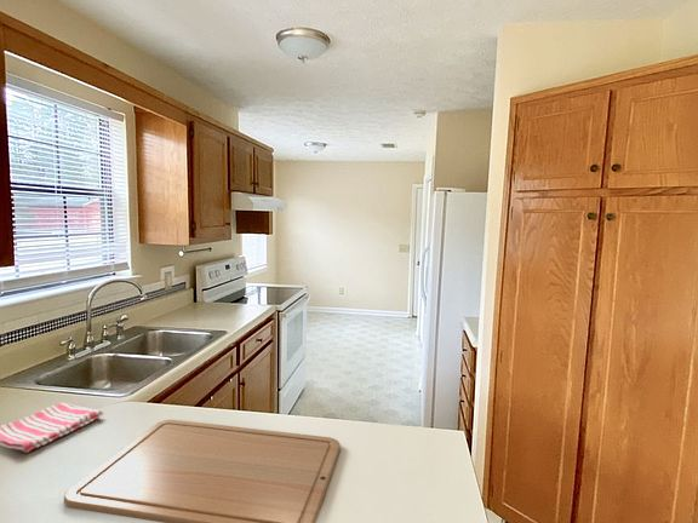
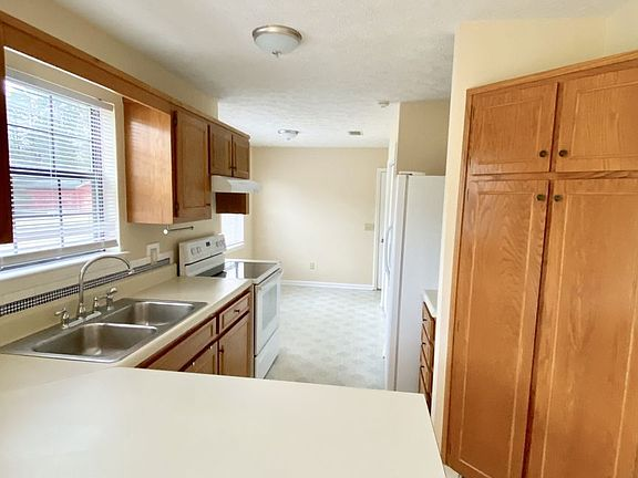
- chopping board (218, 466)
- dish towel (47, 423)
